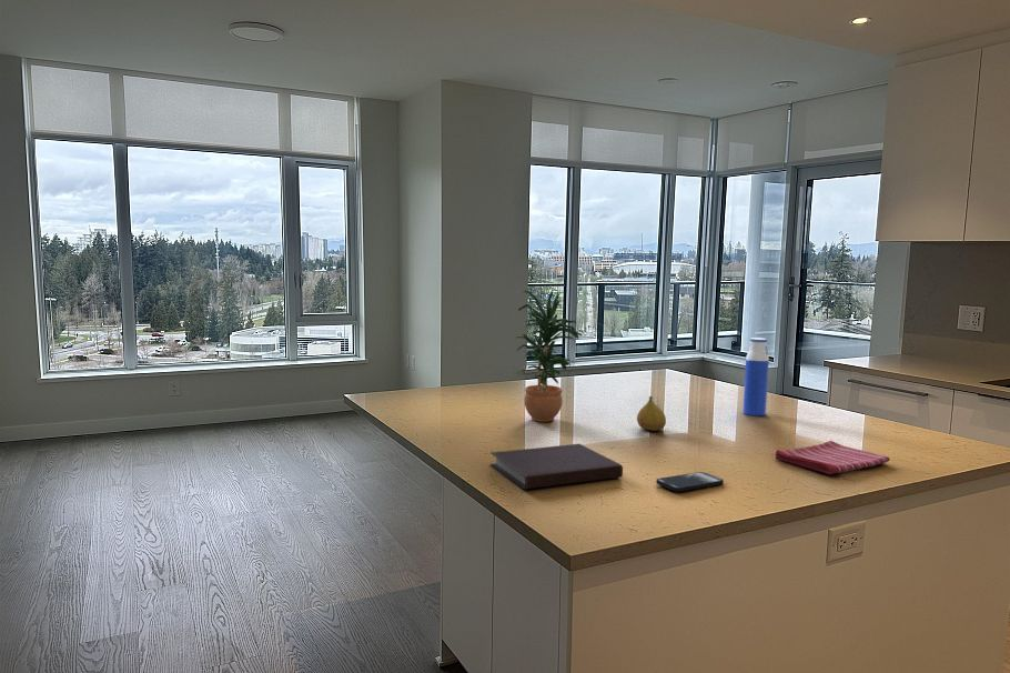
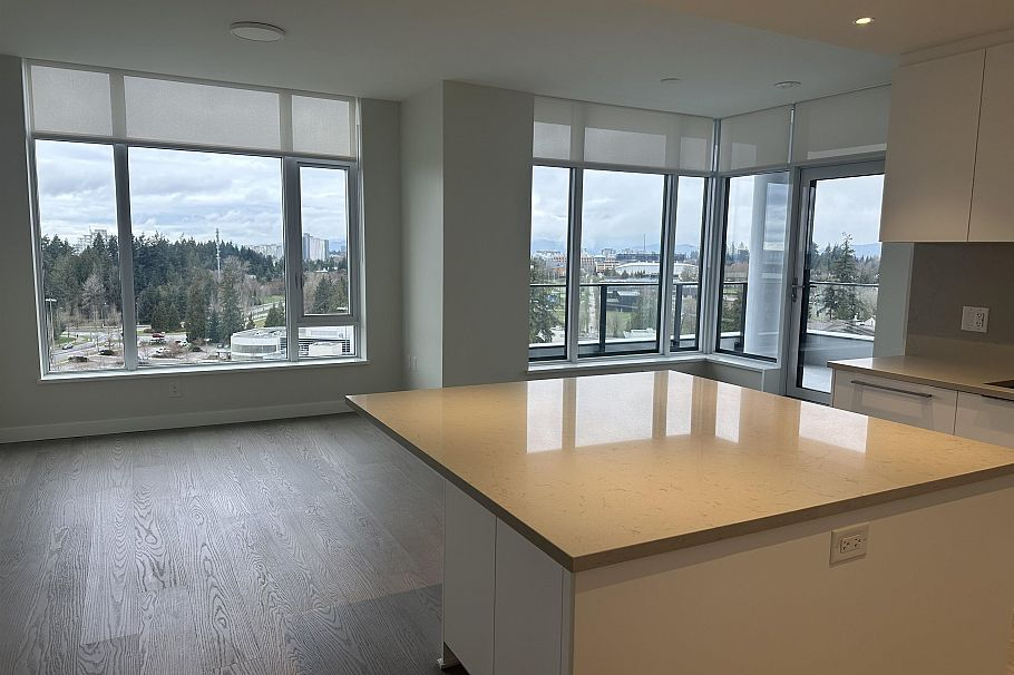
- smartphone (689, 481)
- fruit (652, 412)
- potted plant (549, 355)
- water bottle (756, 376)
- notebook (554, 464)
- dish towel (830, 456)
